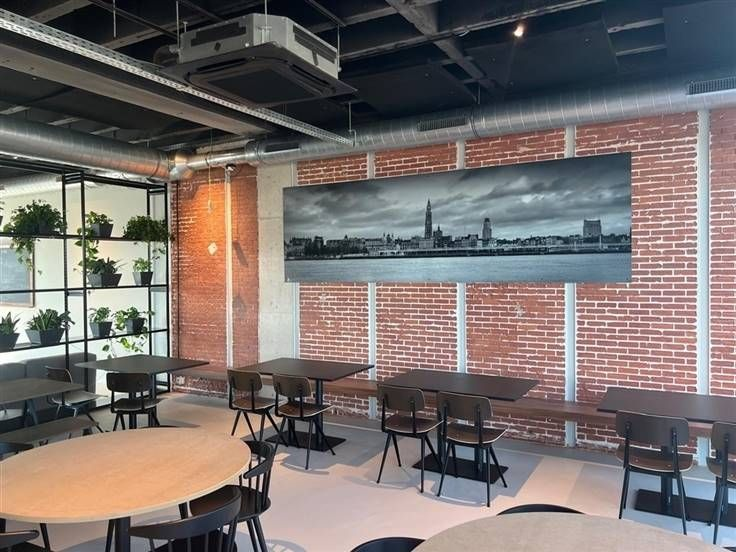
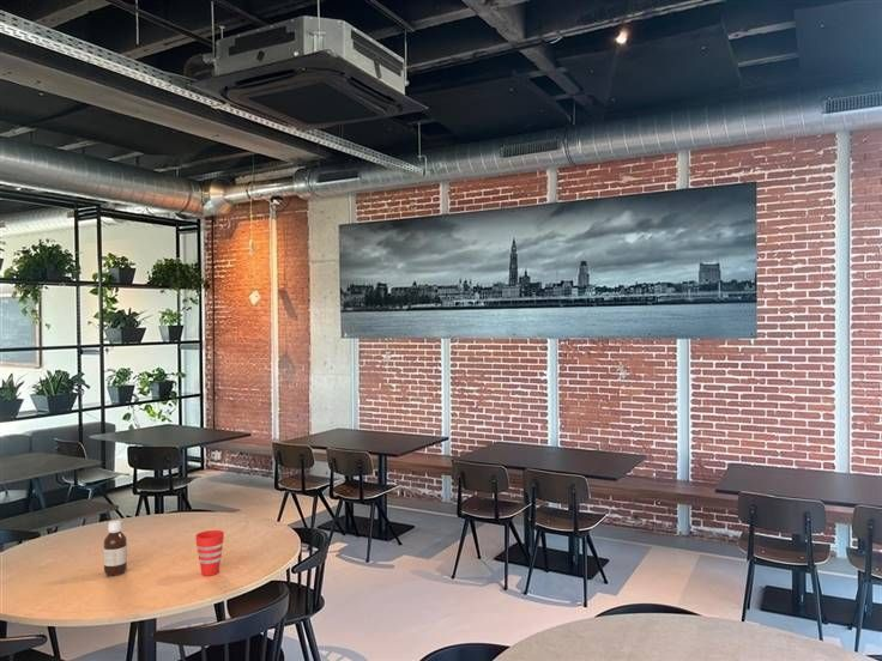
+ cup (210, 553)
+ bottle (115, 547)
